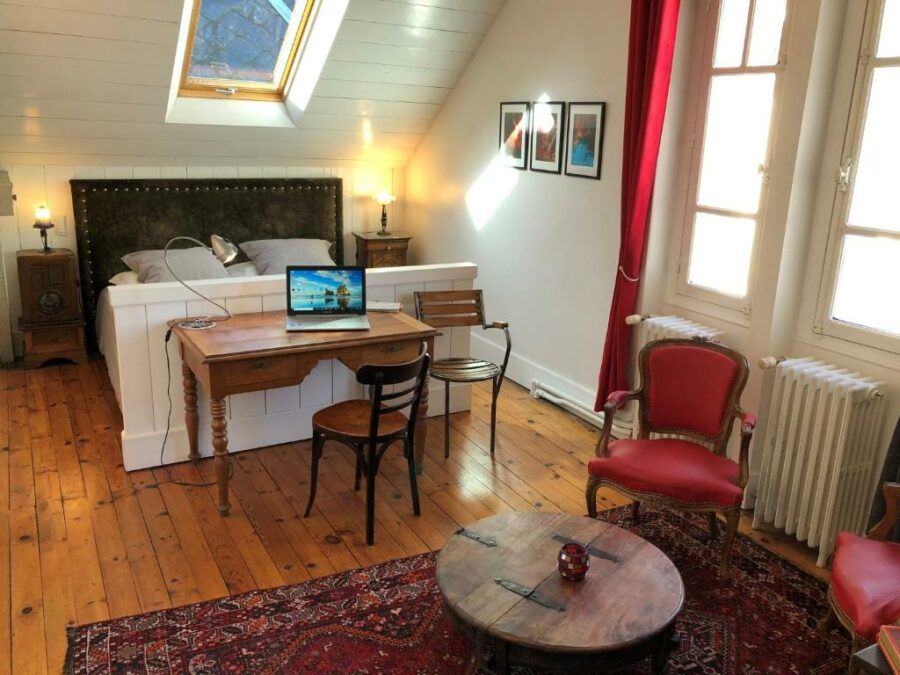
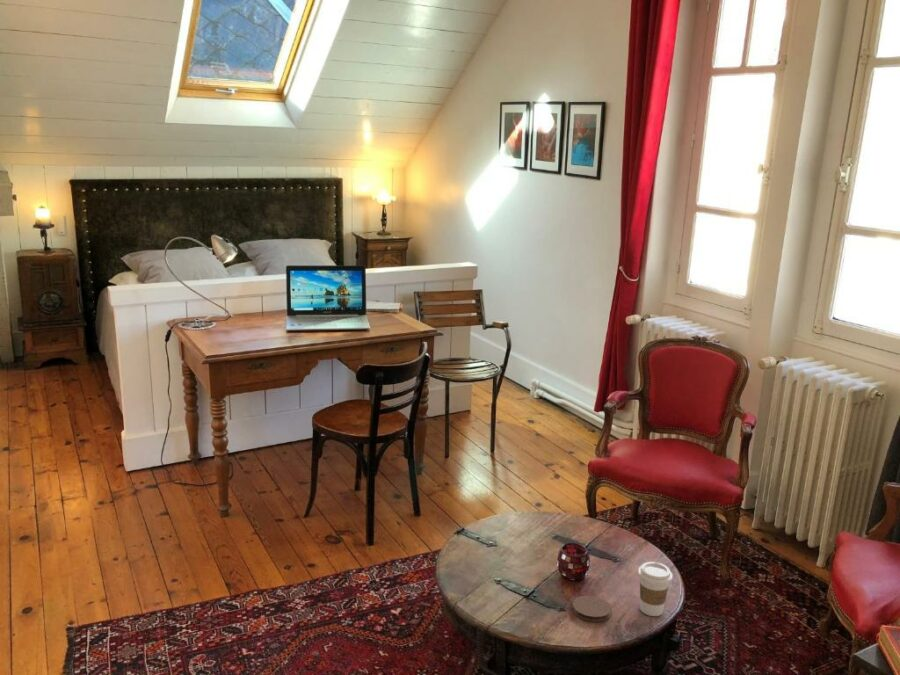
+ coaster (591, 608)
+ coffee cup (653, 589)
